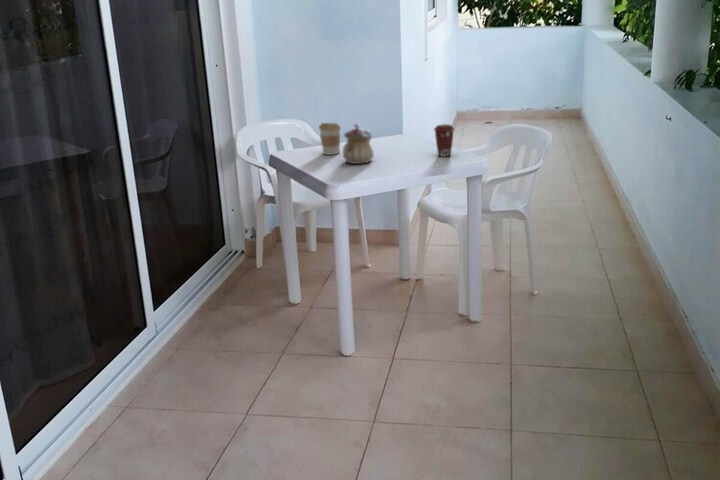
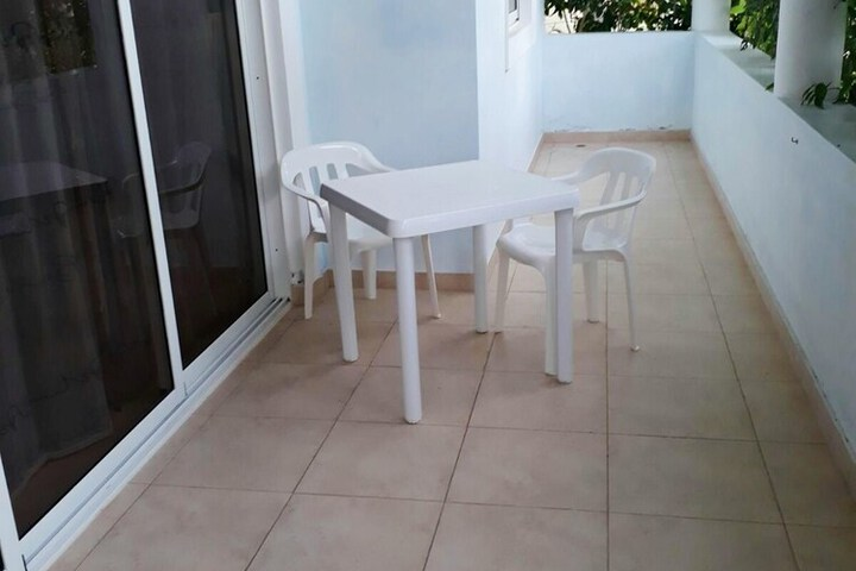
- teapot (356, 143)
- coffee cup (330, 137)
- coffee cup (444, 140)
